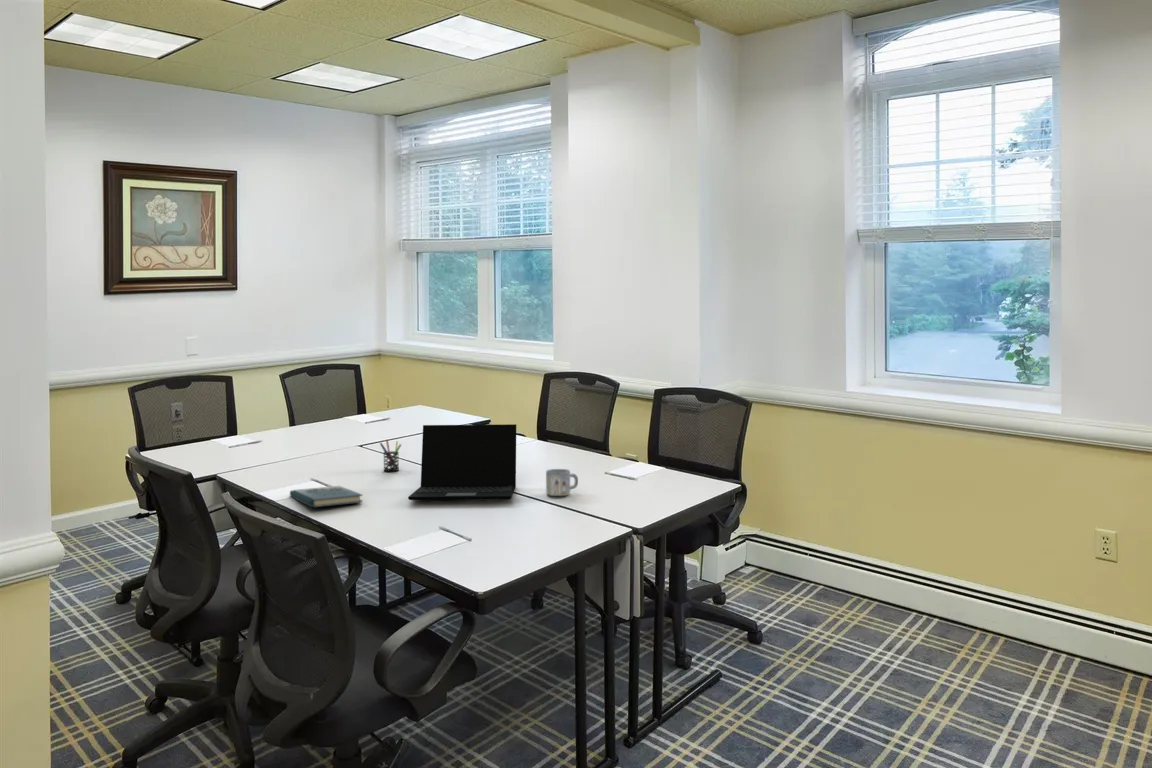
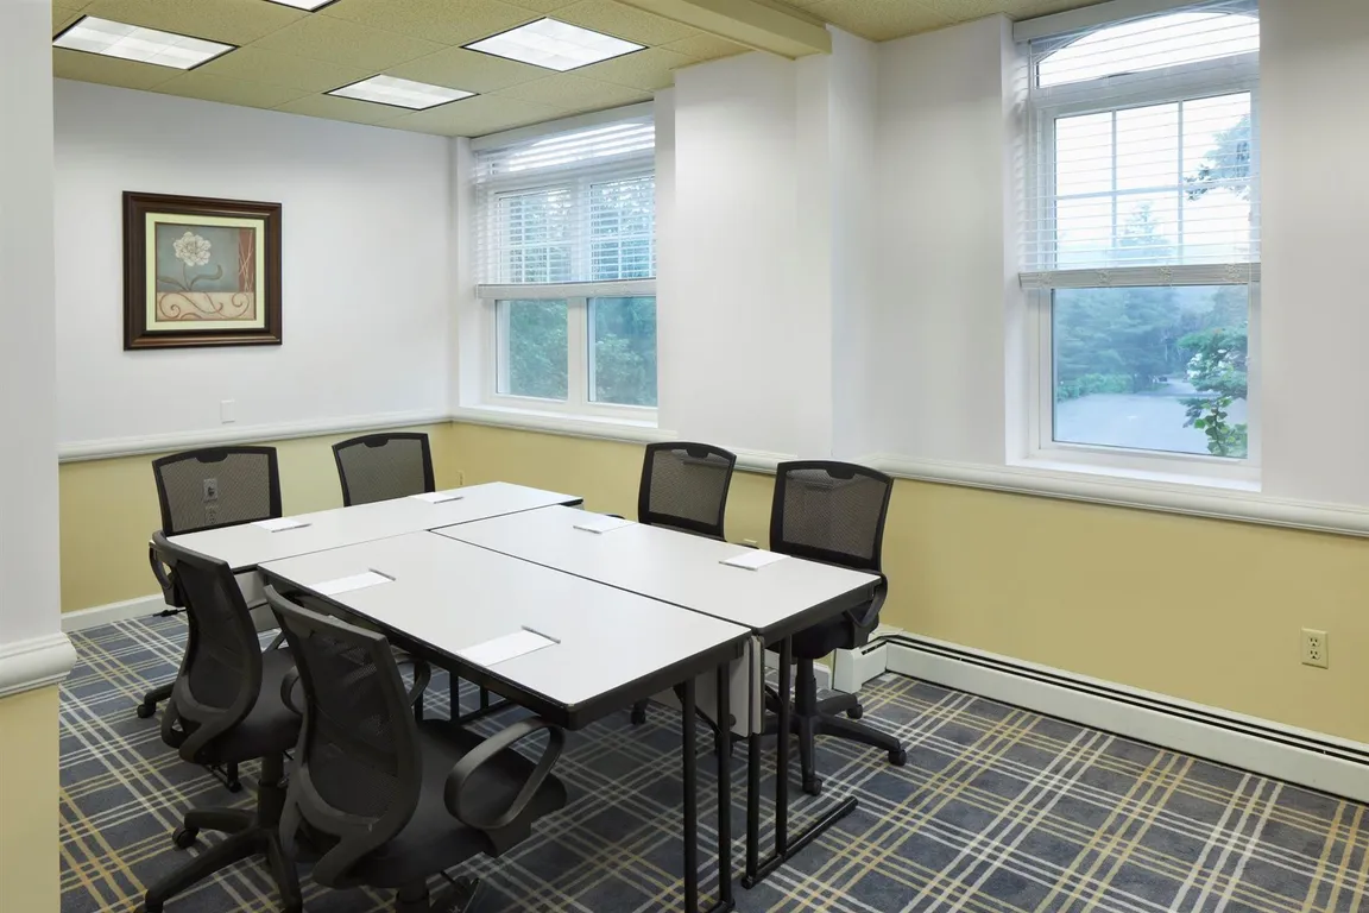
- mug (562, 482)
- book (325, 496)
- pen holder (392, 453)
- laptop (465, 460)
